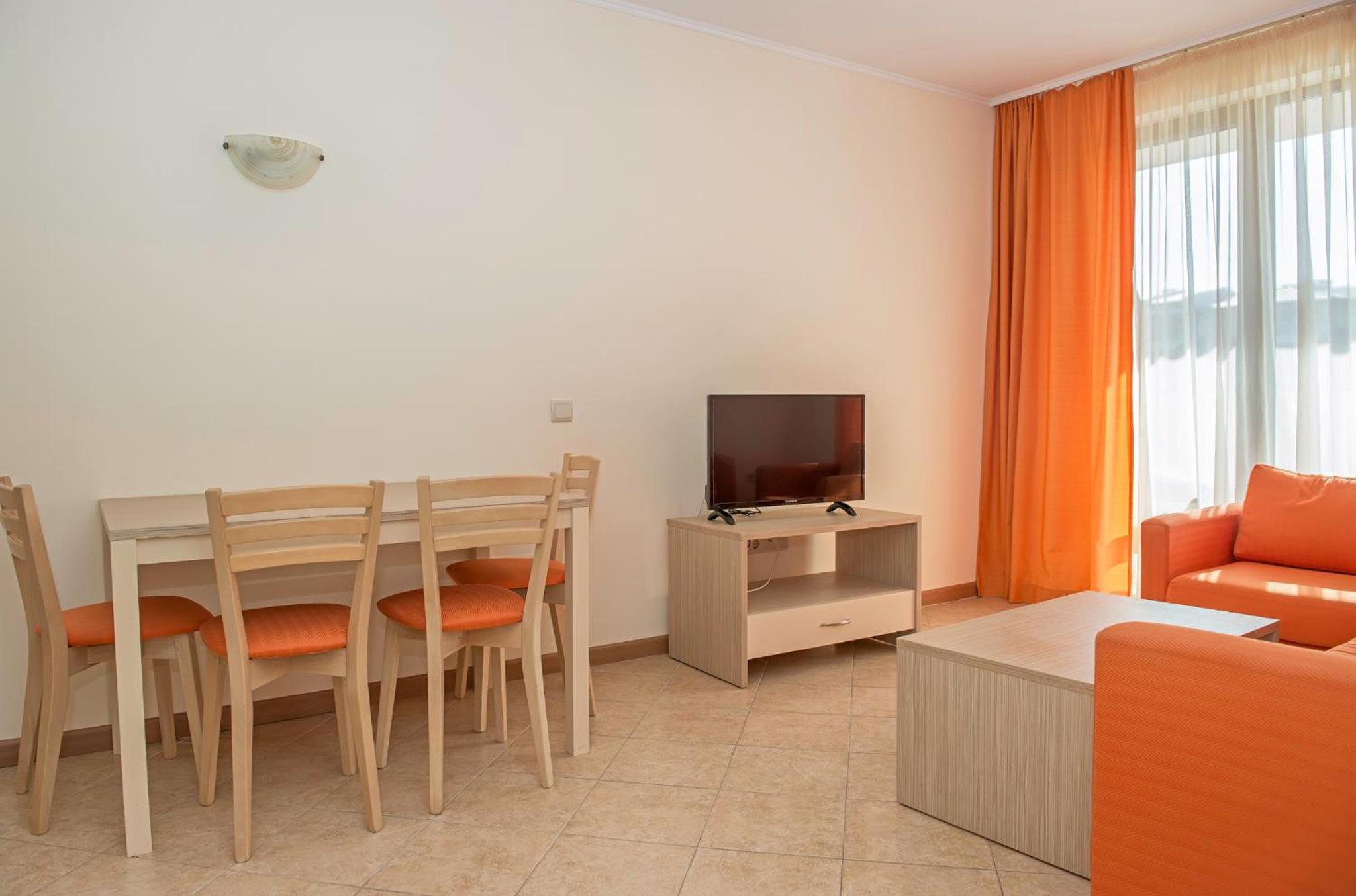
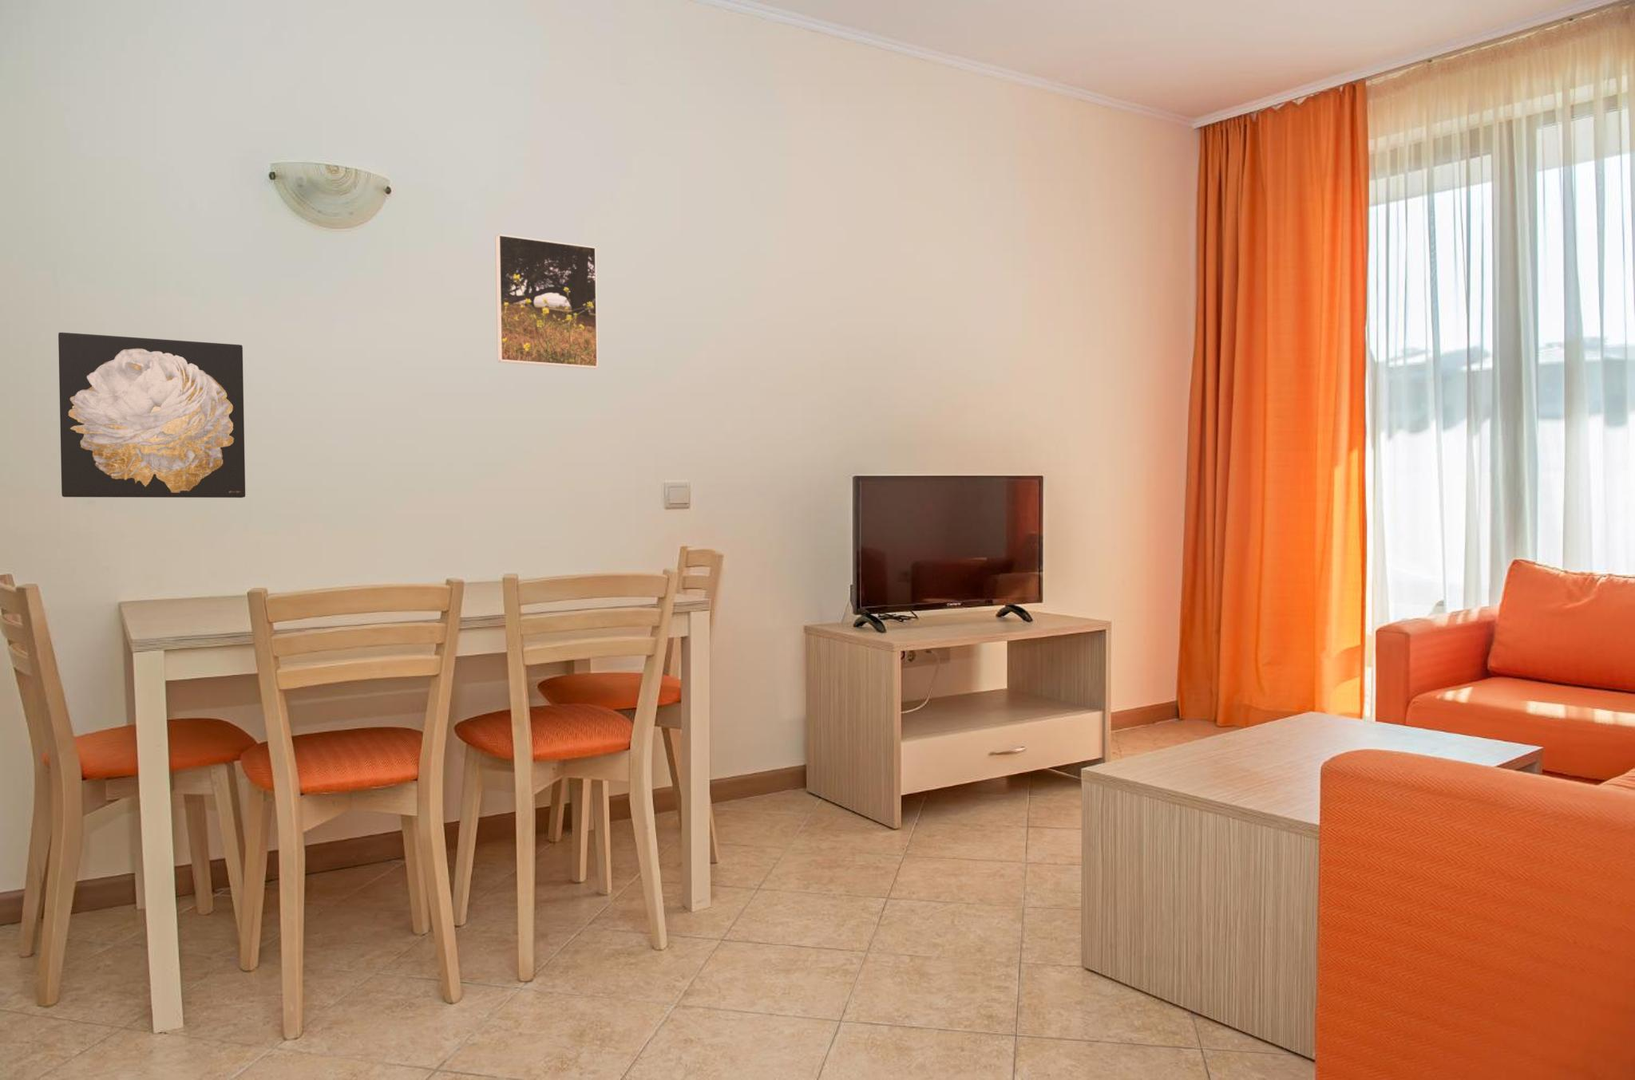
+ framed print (547, 303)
+ wall art (154, 418)
